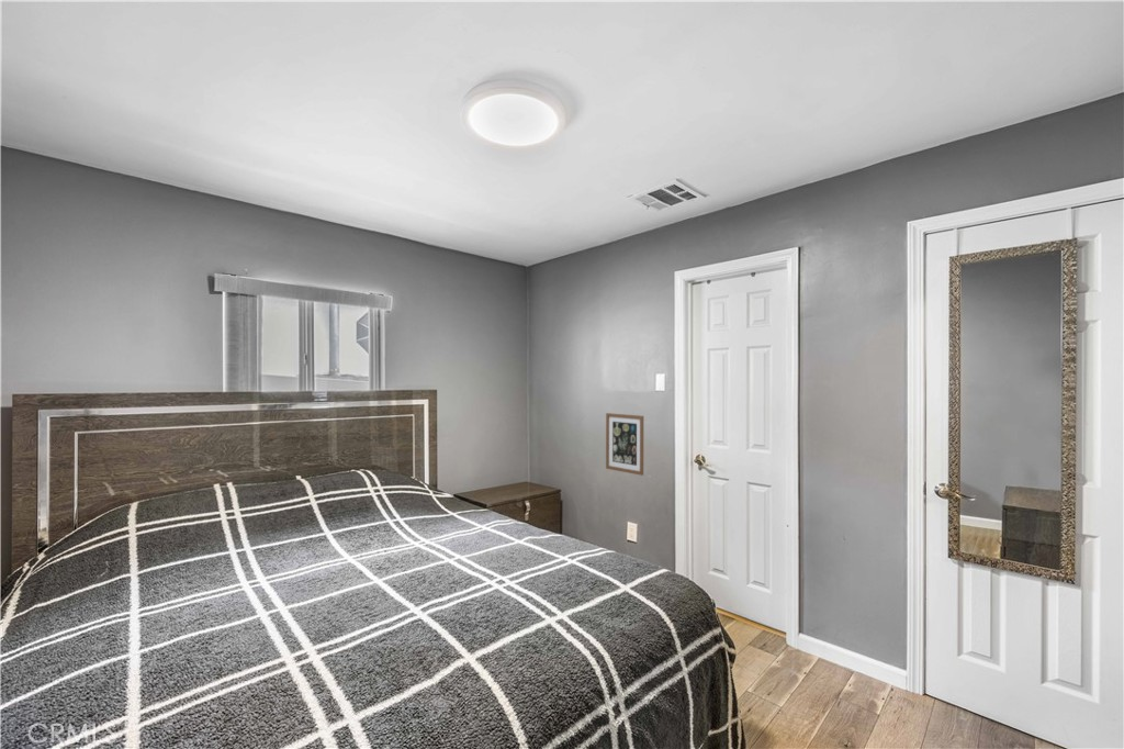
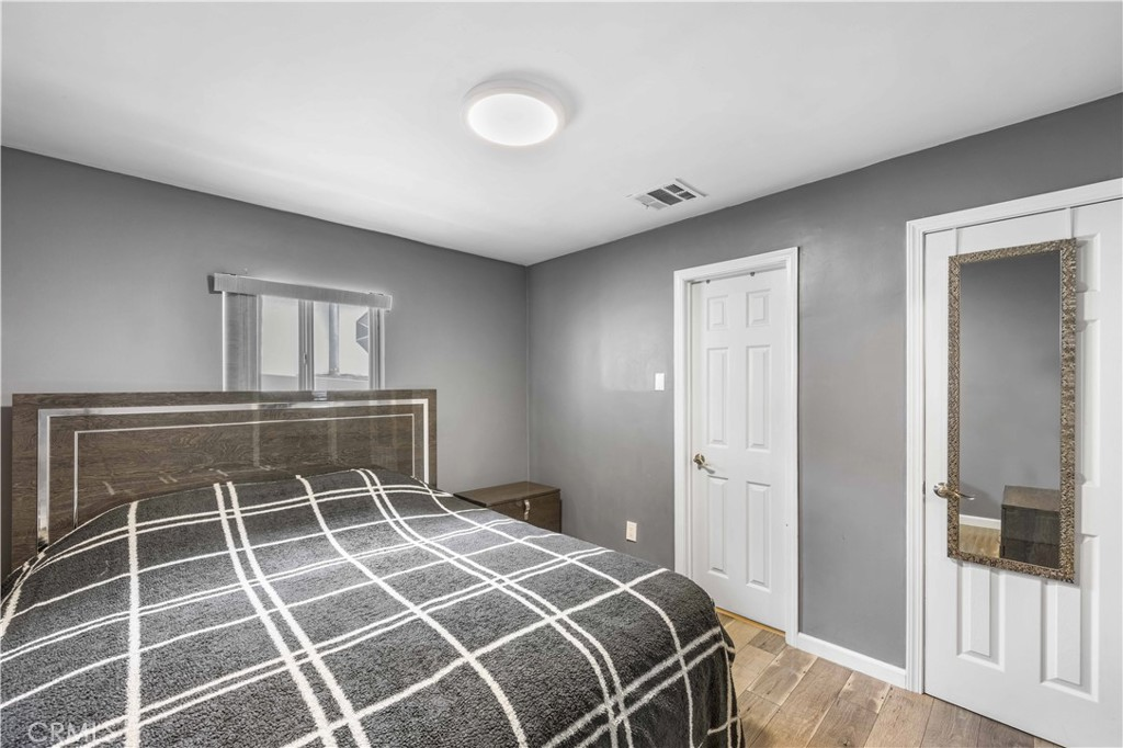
- wall art (623, 443)
